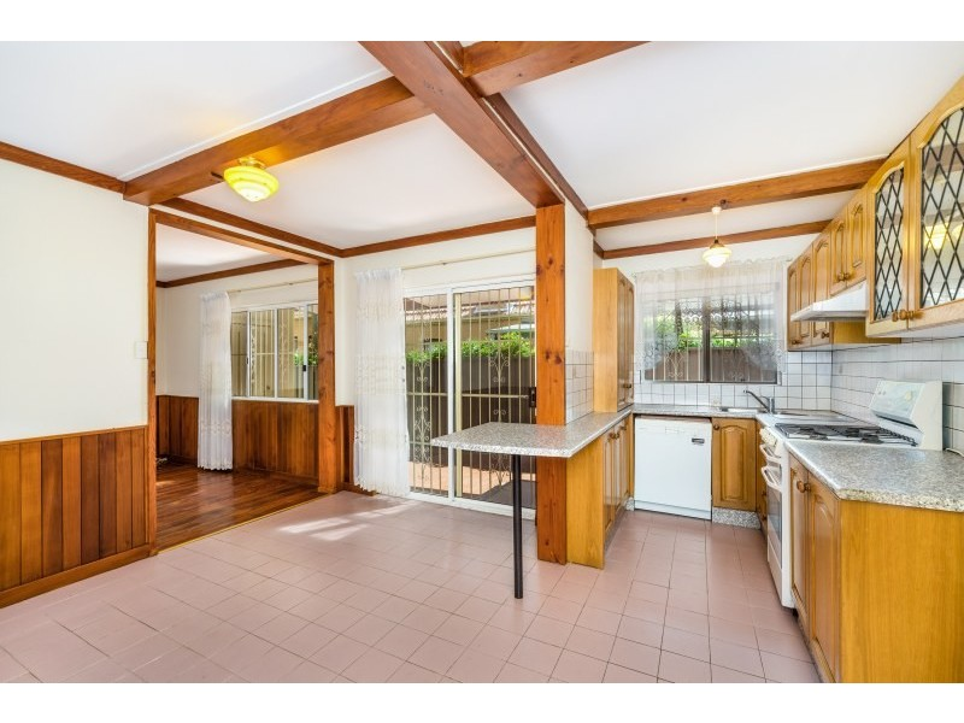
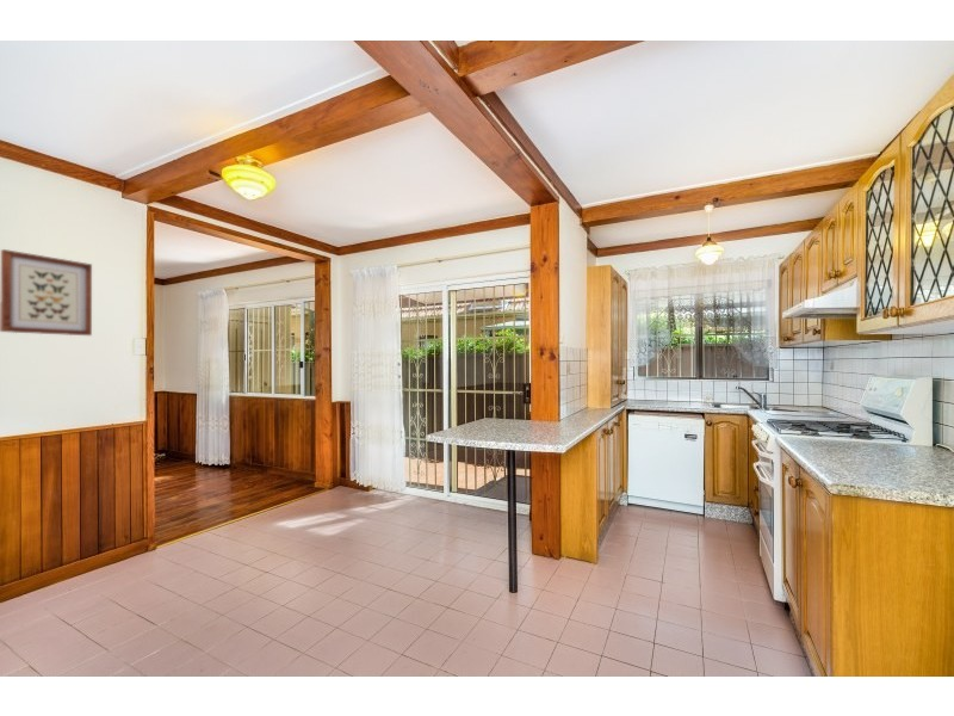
+ wall art (49, 295)
